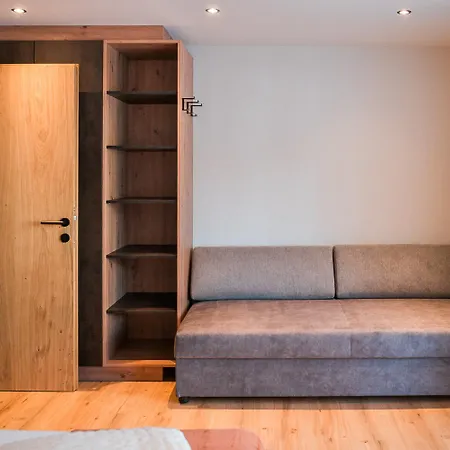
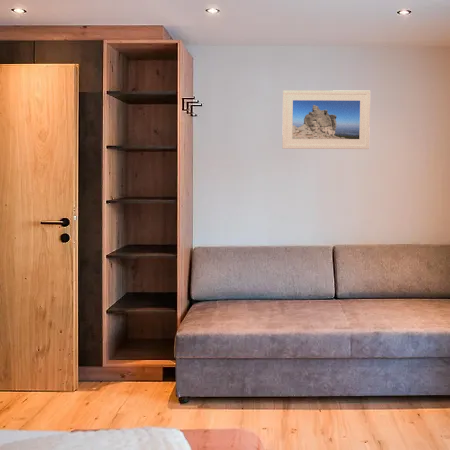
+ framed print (326, 119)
